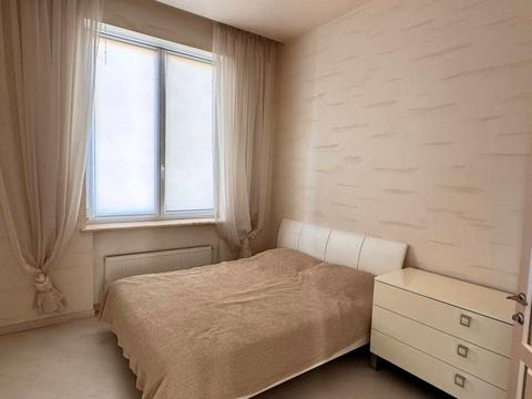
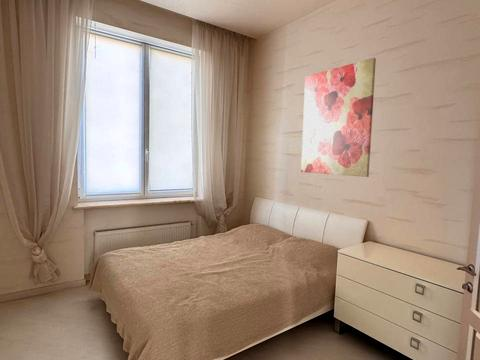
+ wall art (333, 122)
